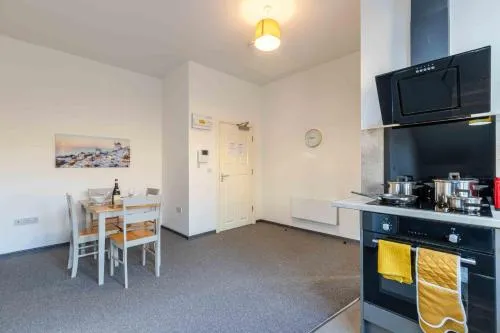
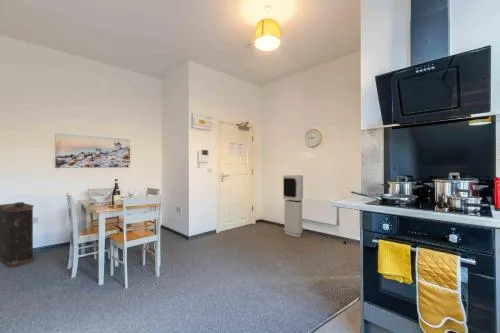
+ air purifier (296, 204)
+ oil can (15, 231)
